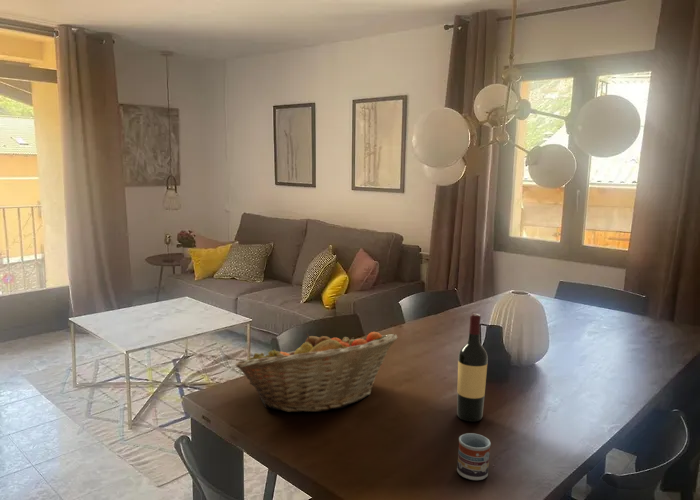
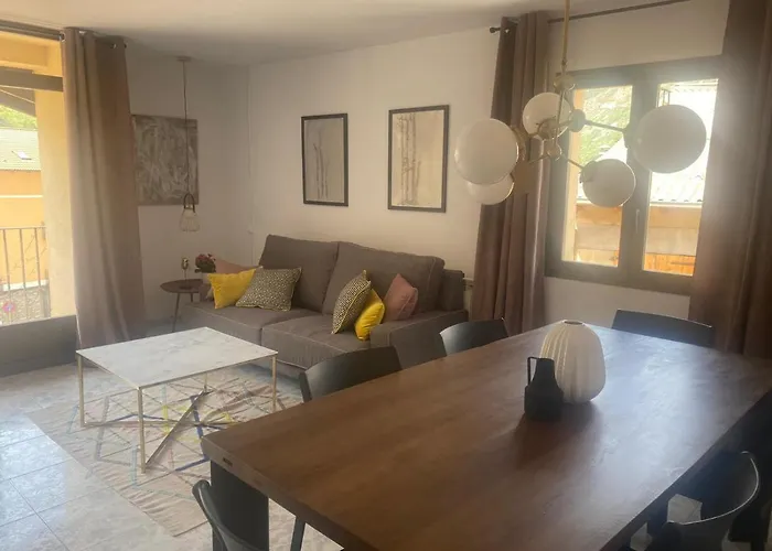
- fruit basket (319, 362)
- wine bottle (472, 366)
- cup (476, 453)
